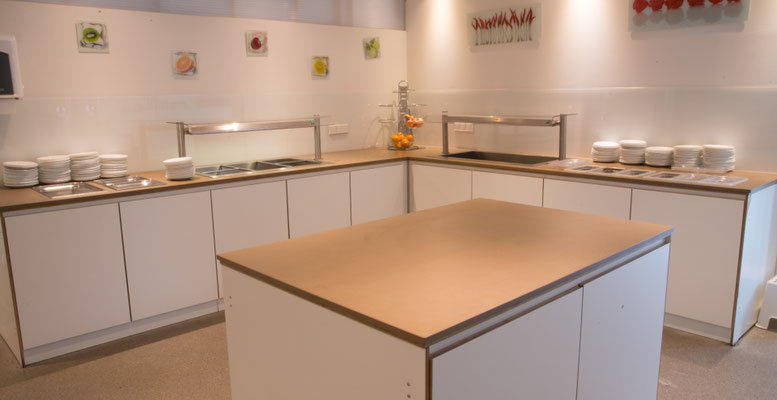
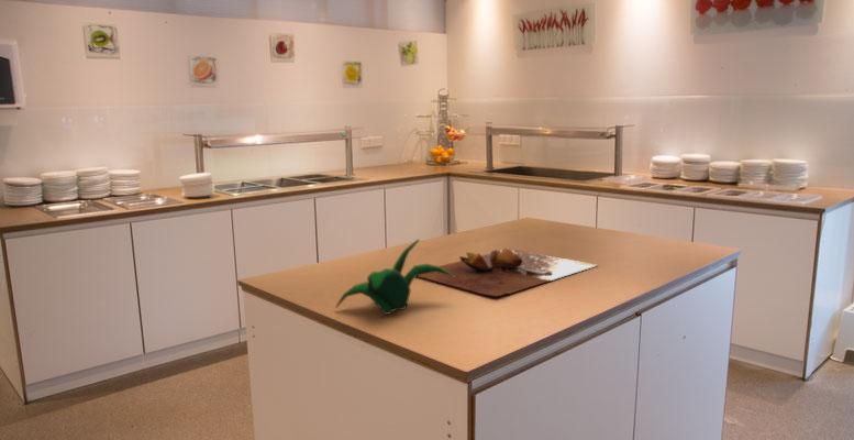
+ cutting board (504, 260)
+ succulent plant (389, 274)
